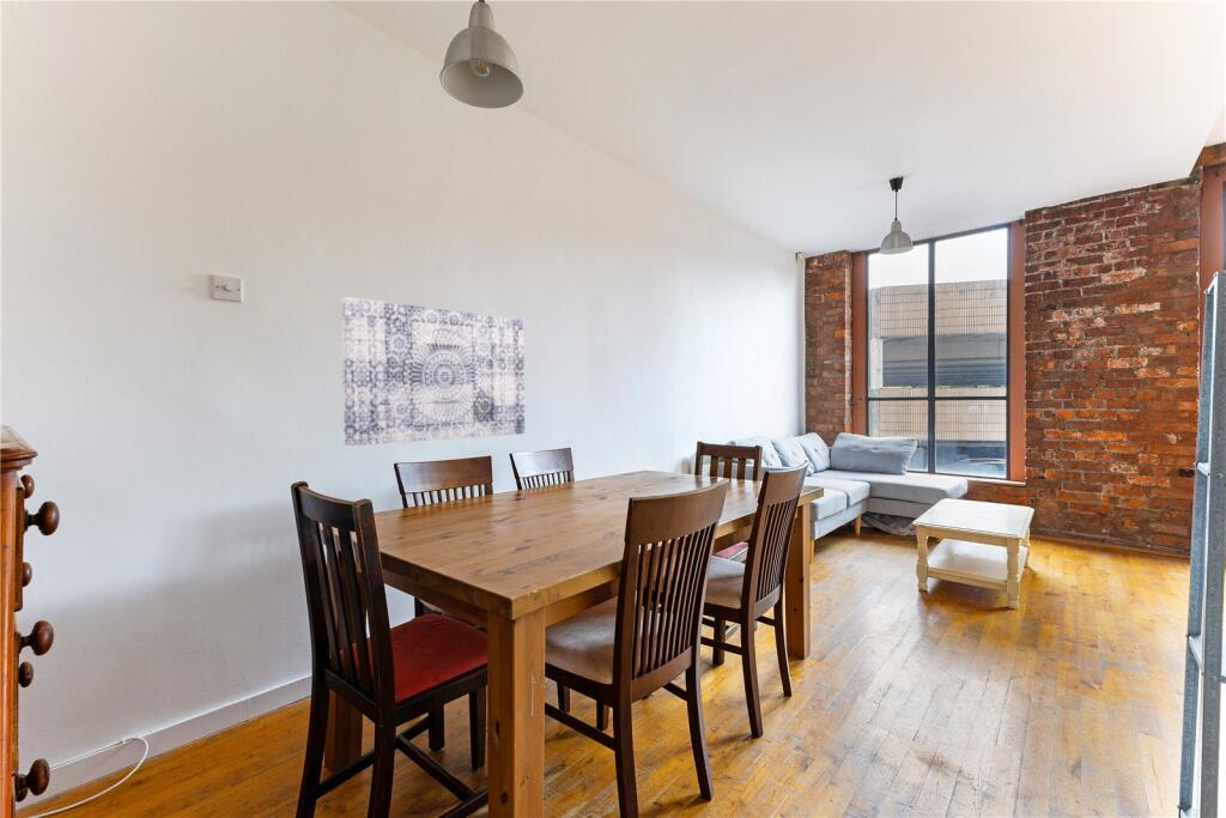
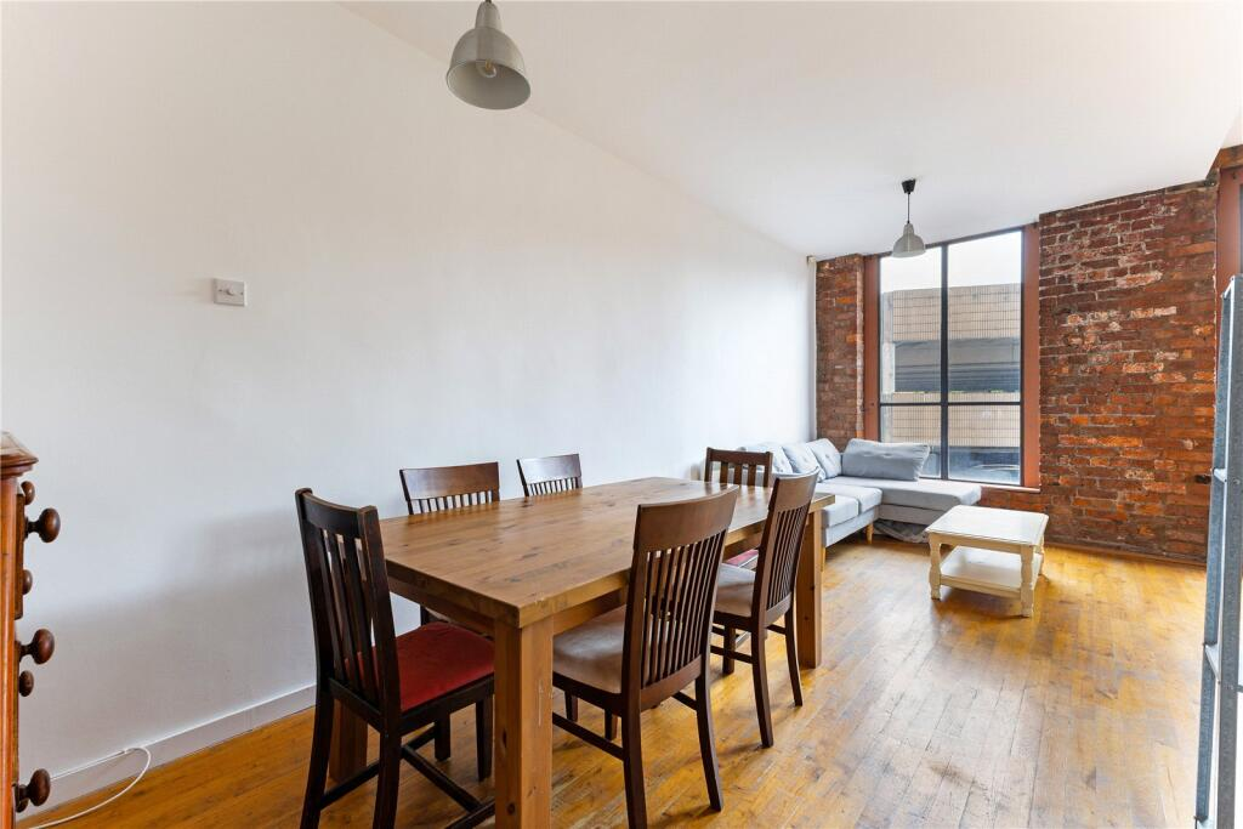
- wall art (444, 374)
